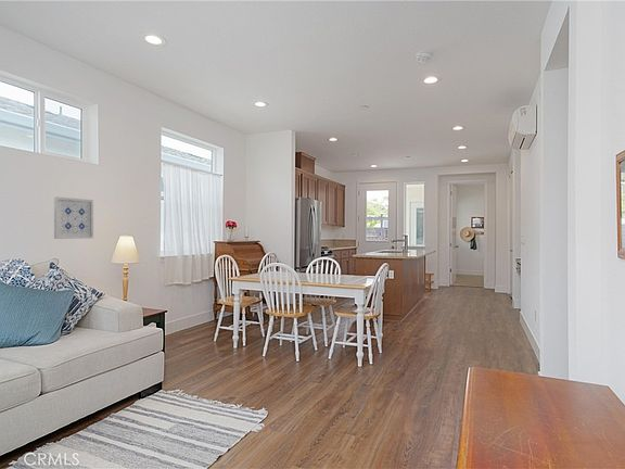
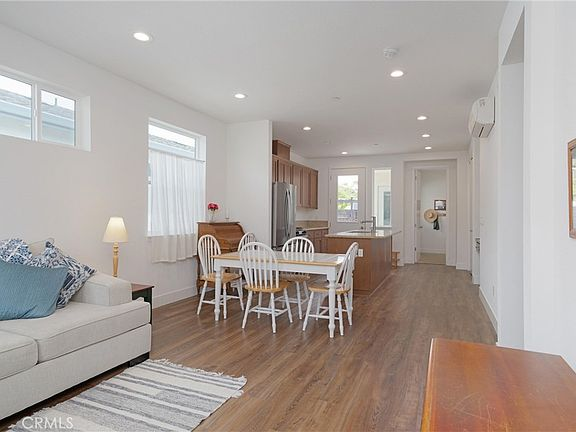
- wall art (74, 218)
